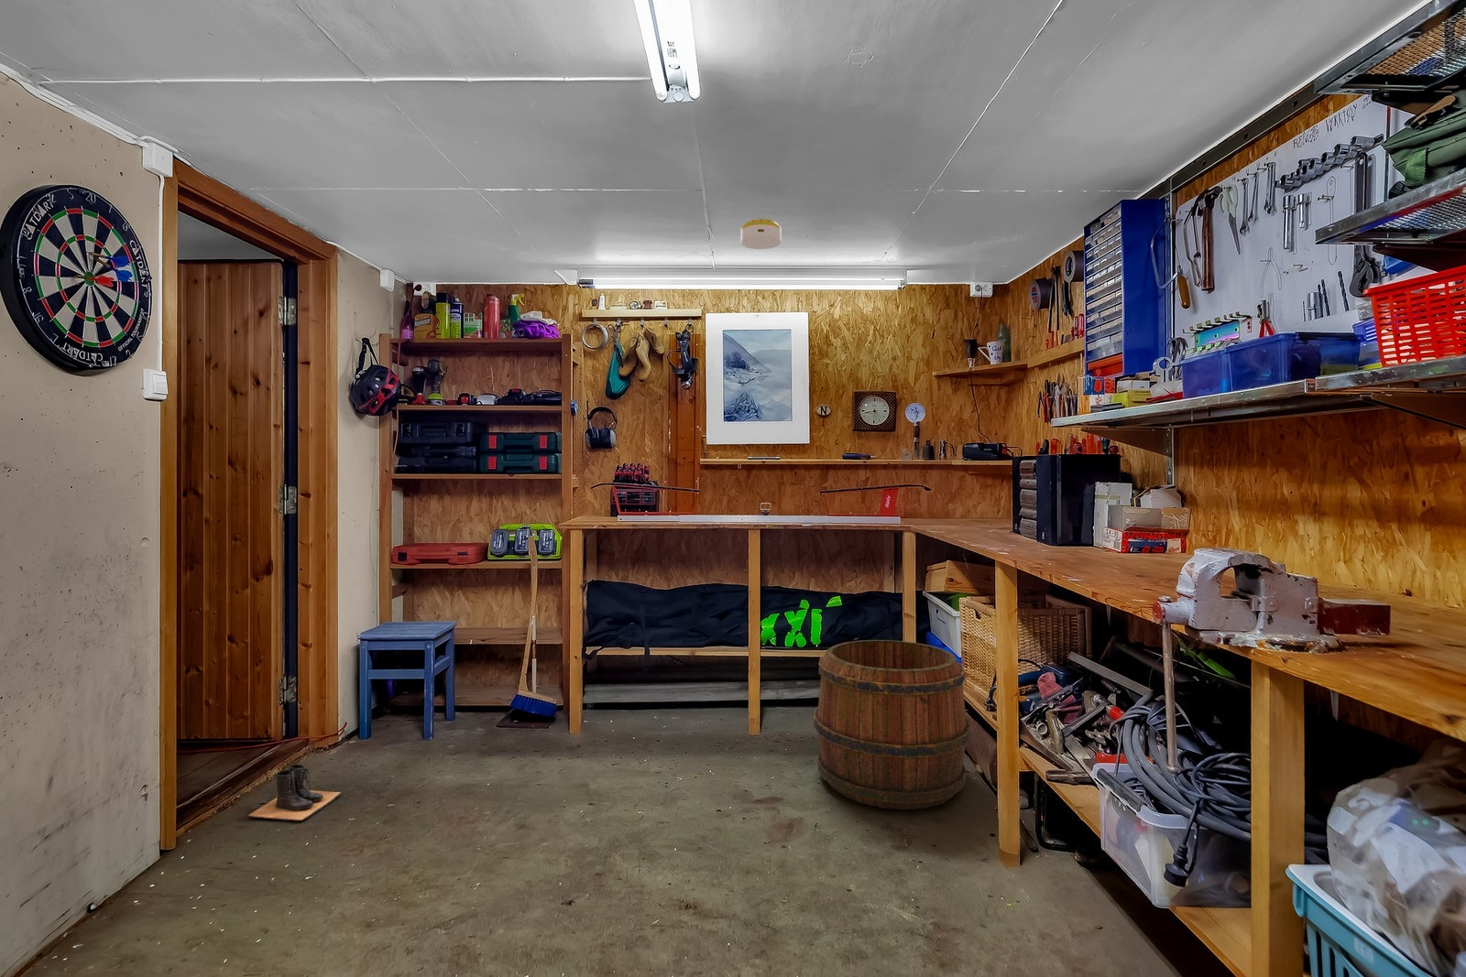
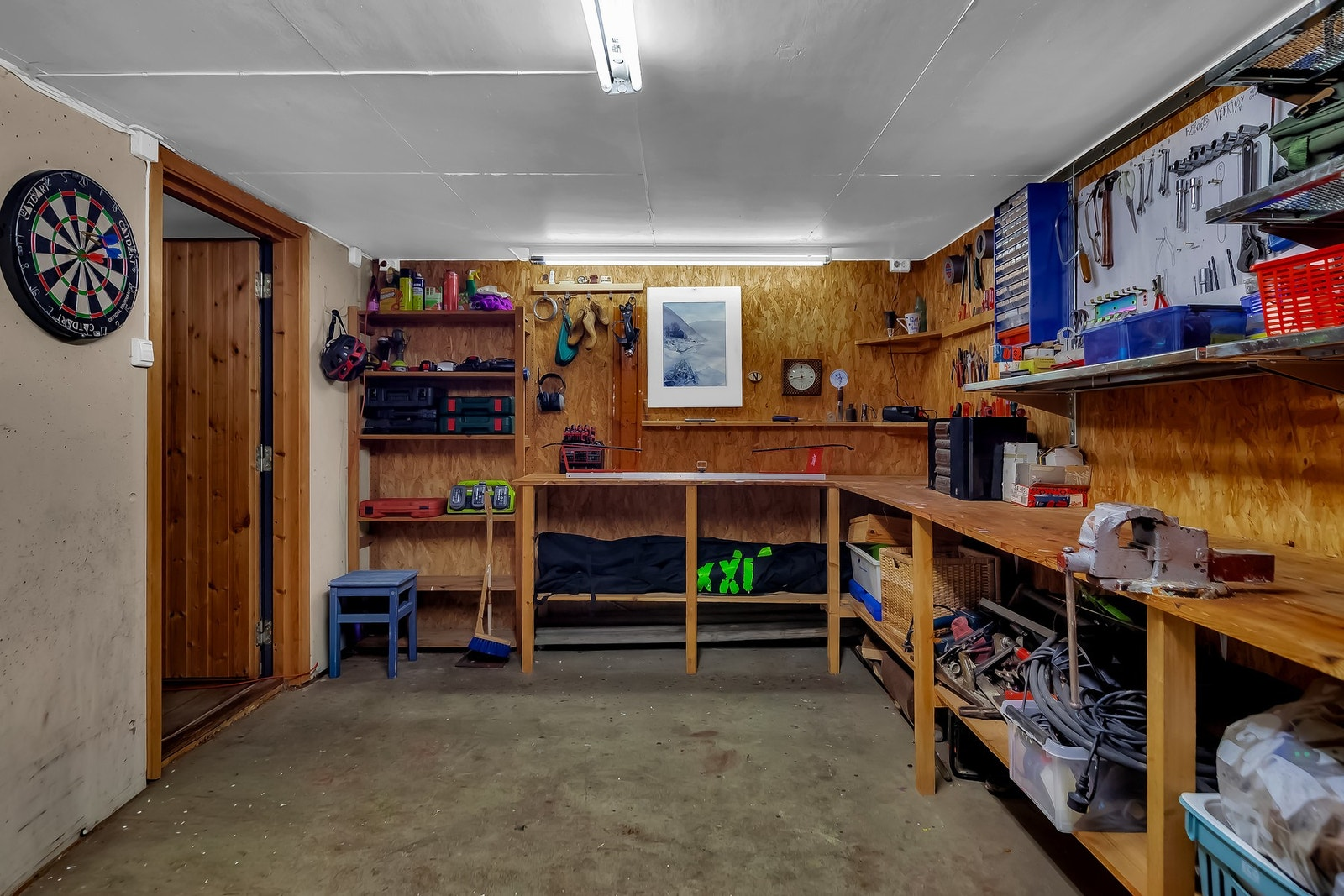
- barrel (890, 716)
- smoke detector (760, 233)
- boots (296, 787)
